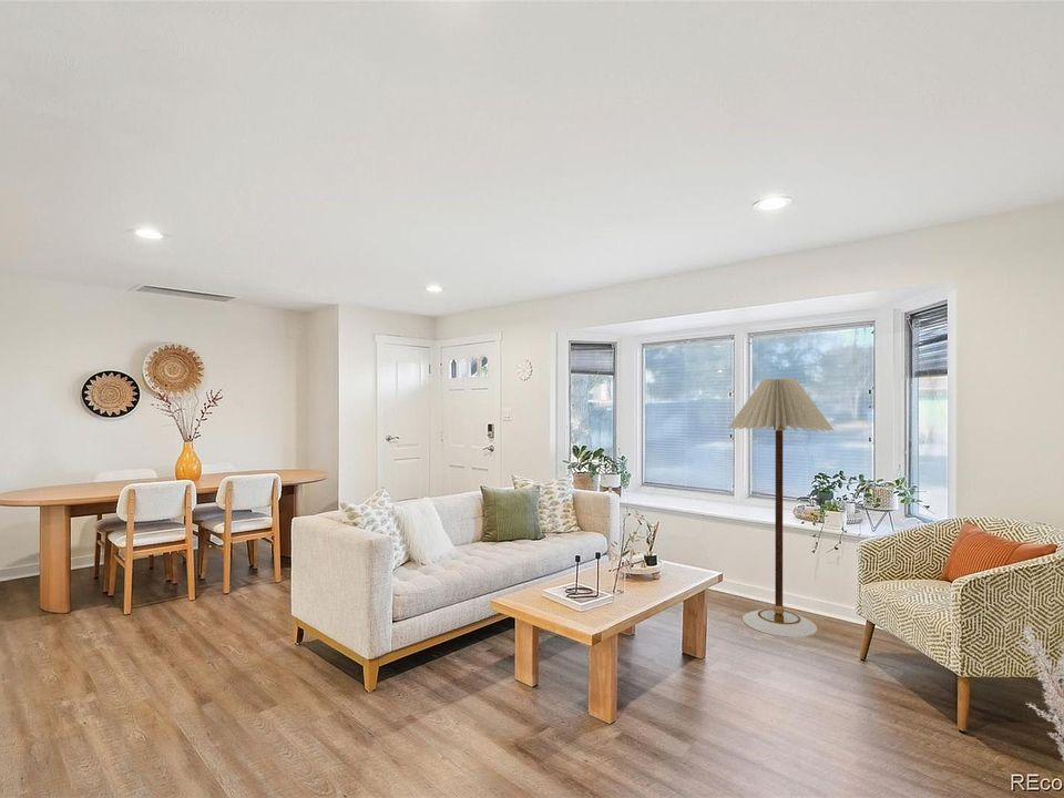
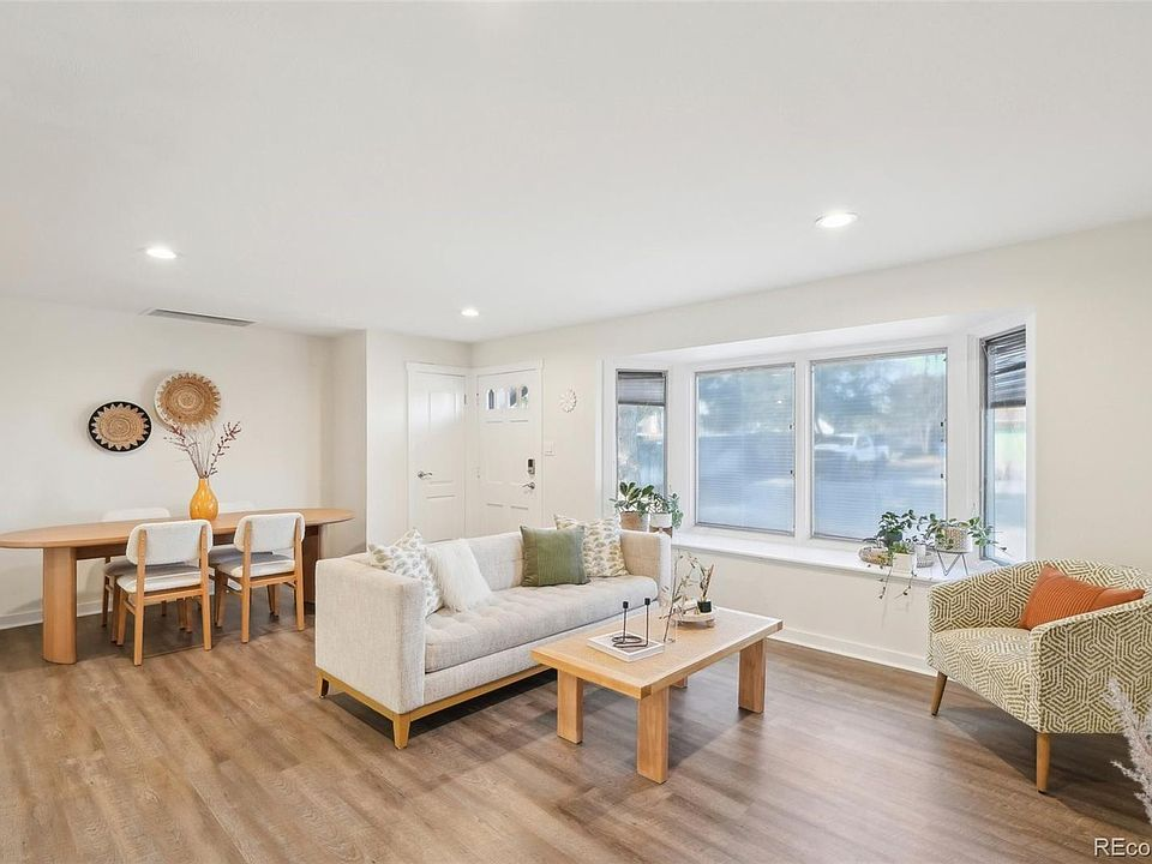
- floor lamp (778, 500)
